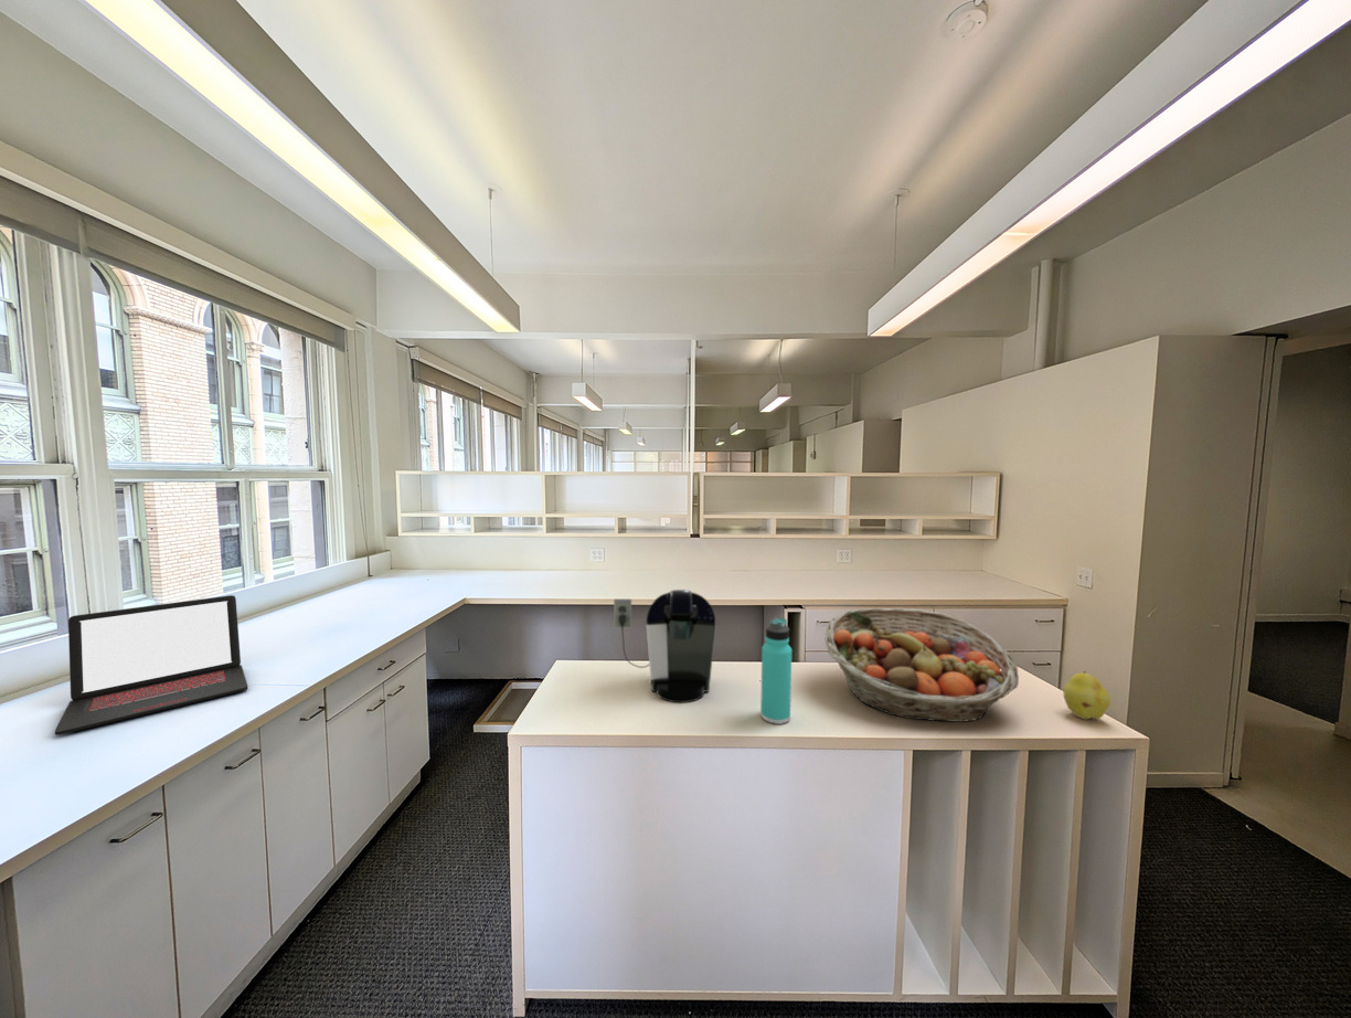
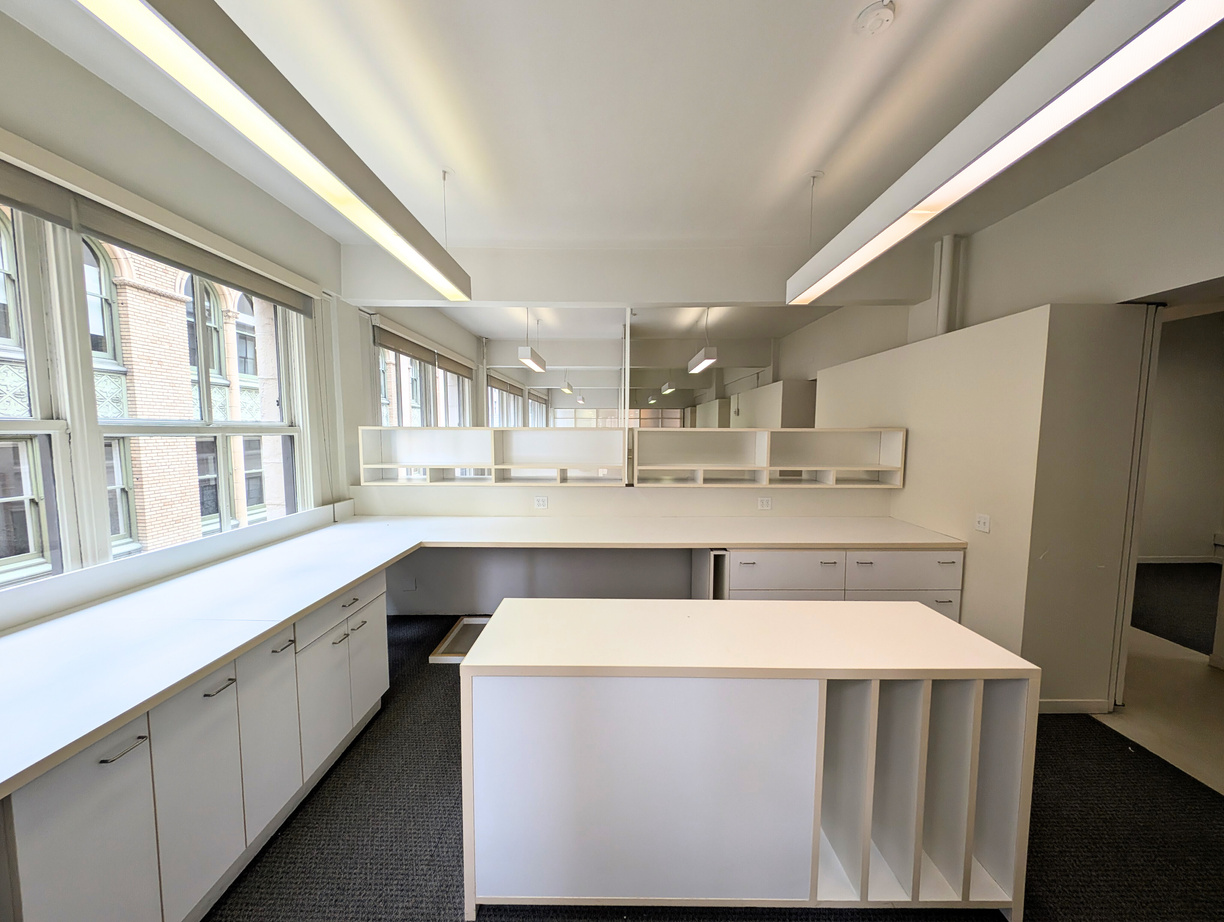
- coffee maker (661, 638)
- fruit basket (913, 660)
- fruit (1085, 694)
- thermos bottle (776, 668)
- laptop (159, 655)
